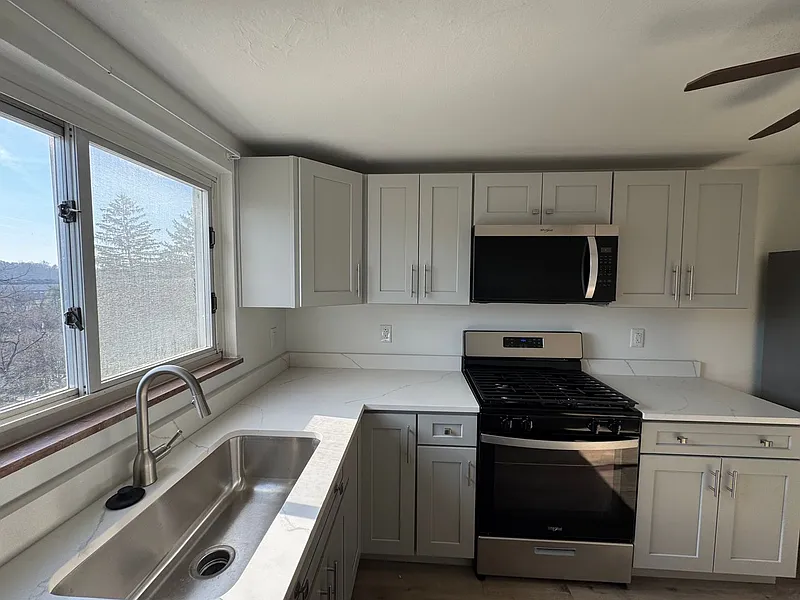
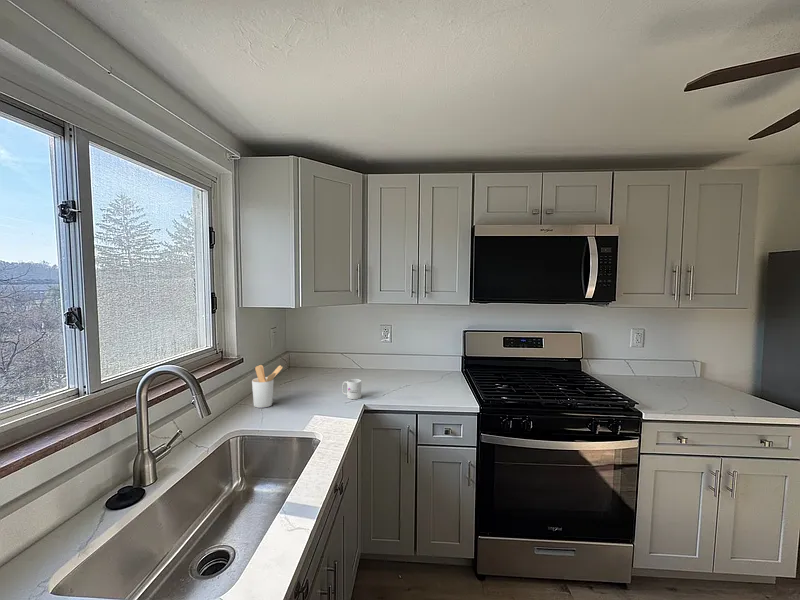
+ utensil holder (268, 385)
+ mug (351, 388)
